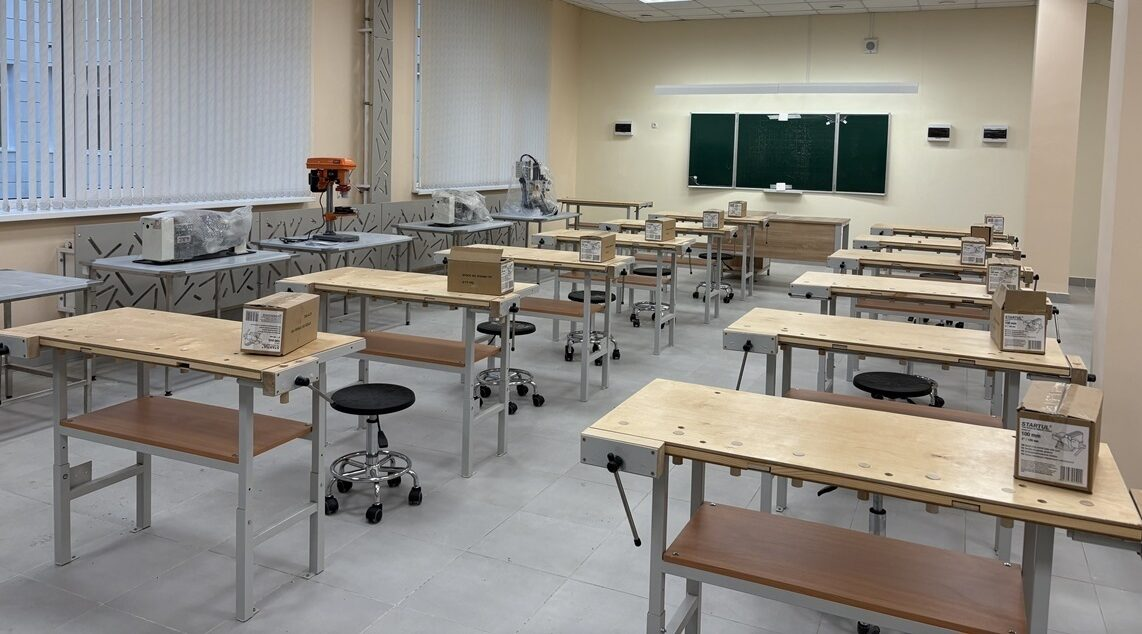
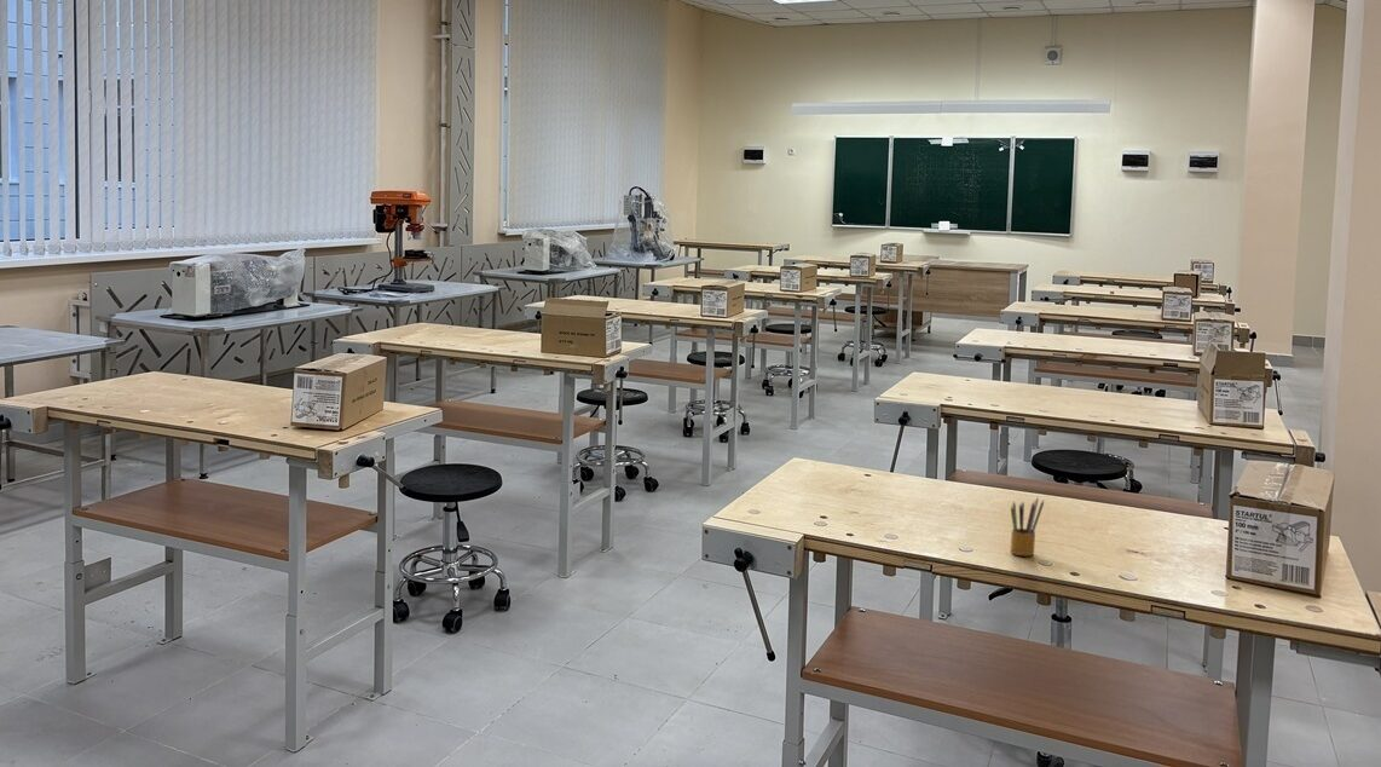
+ pencil box (1022, 525)
